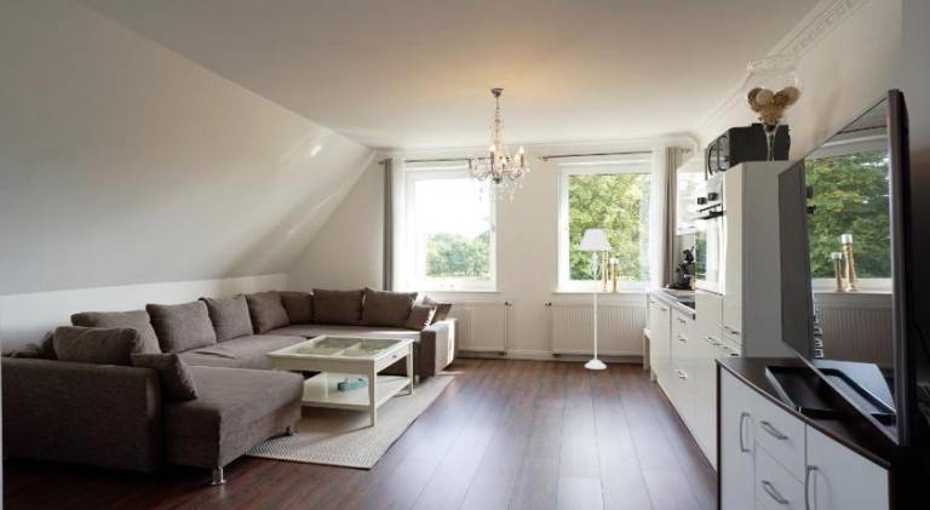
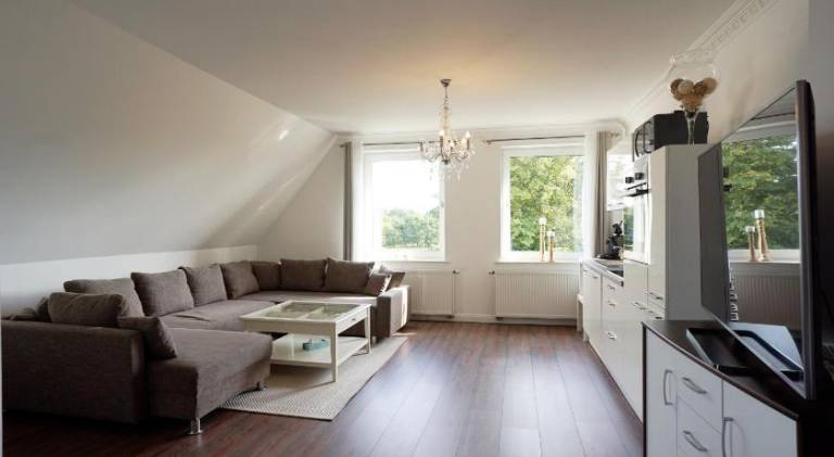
- floor lamp (595, 297)
